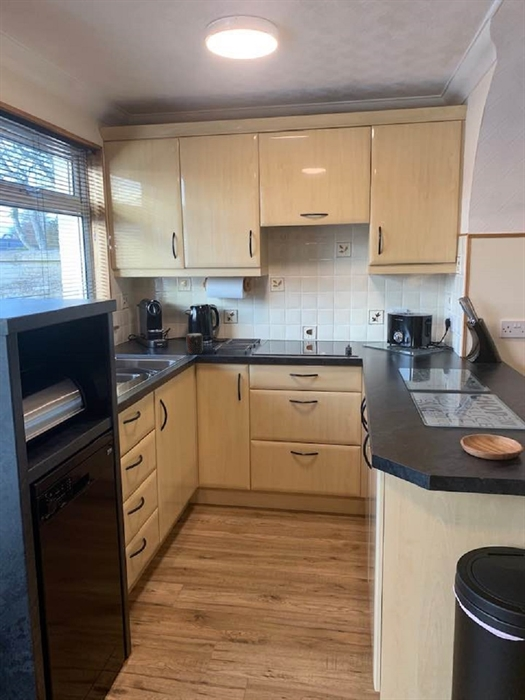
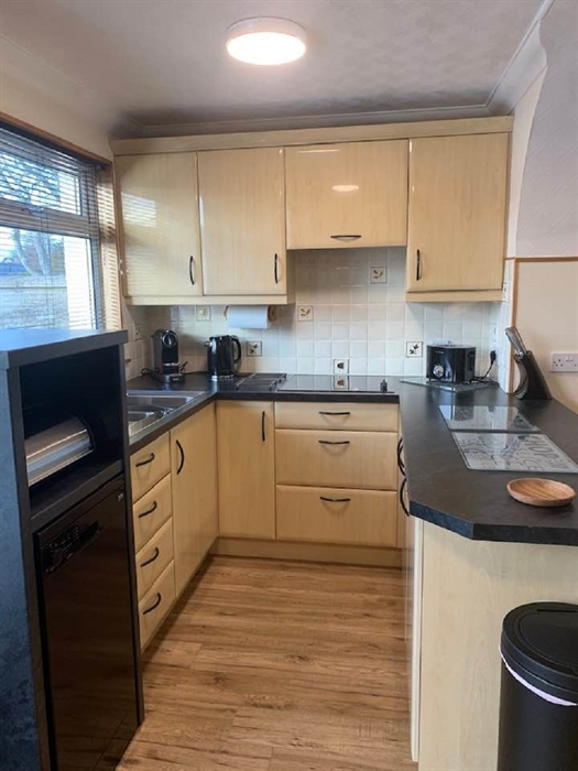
- mug (195, 344)
